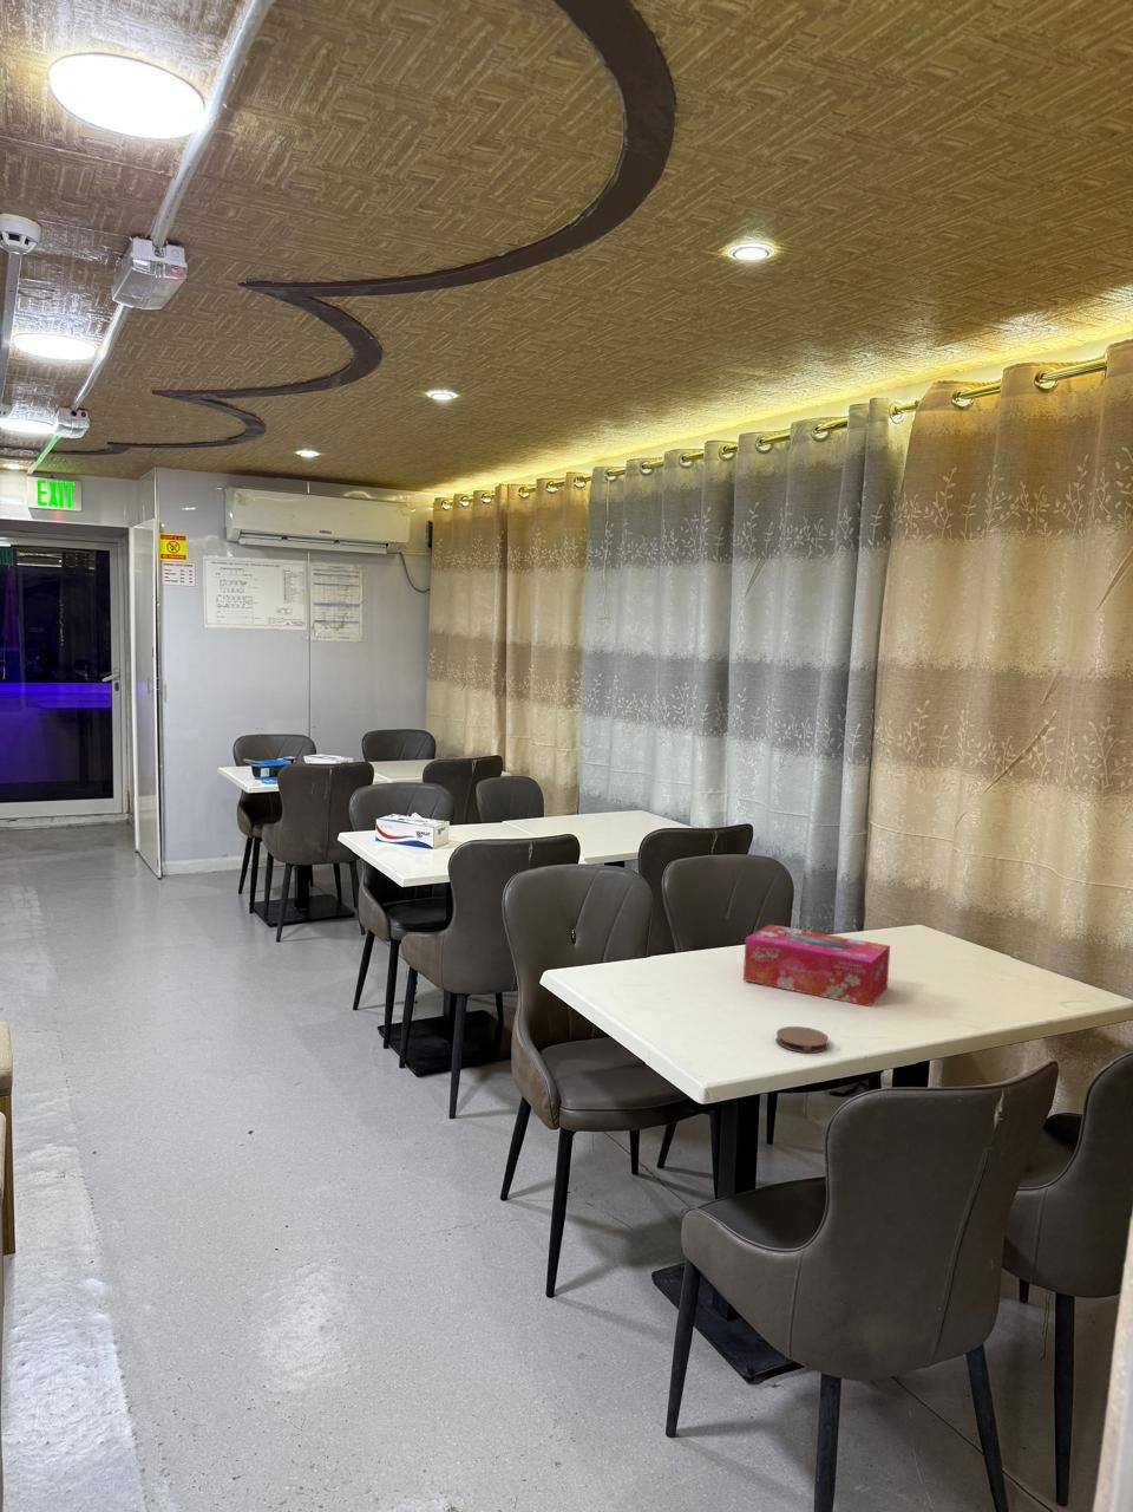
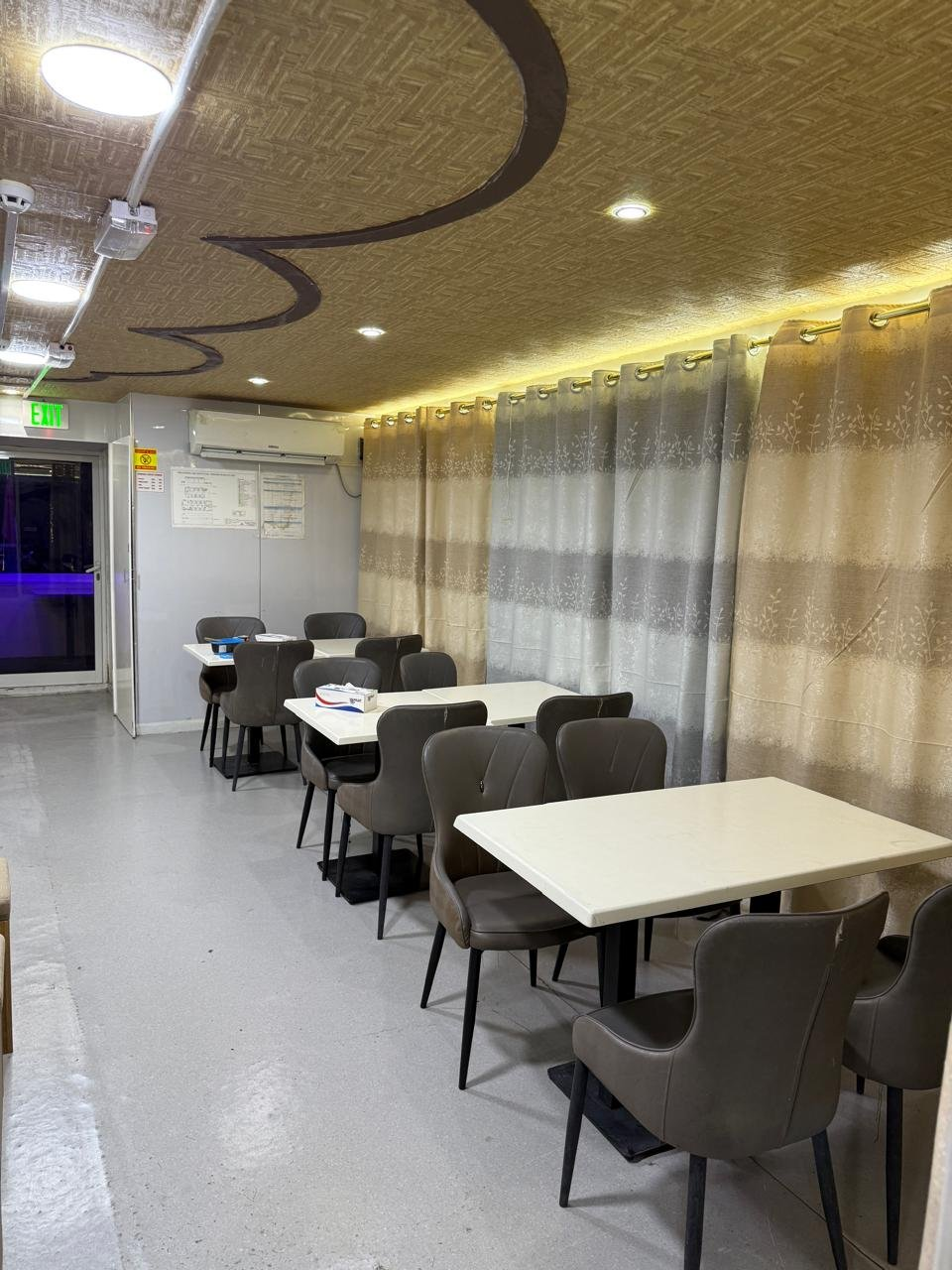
- coaster (801, 1038)
- tissue box (815, 963)
